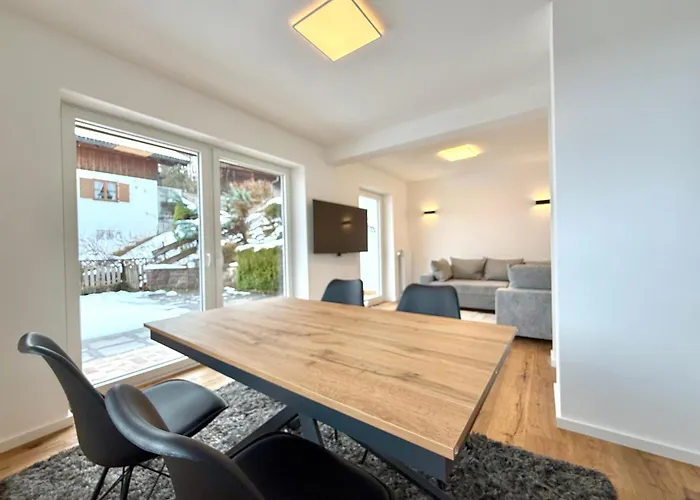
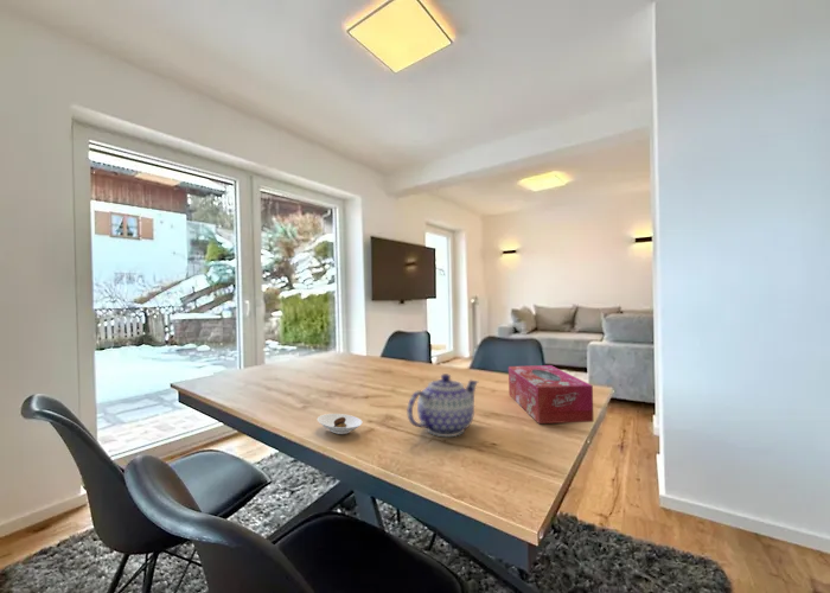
+ tissue box (545, 390)
+ saucer (339, 423)
+ teapot (445, 401)
